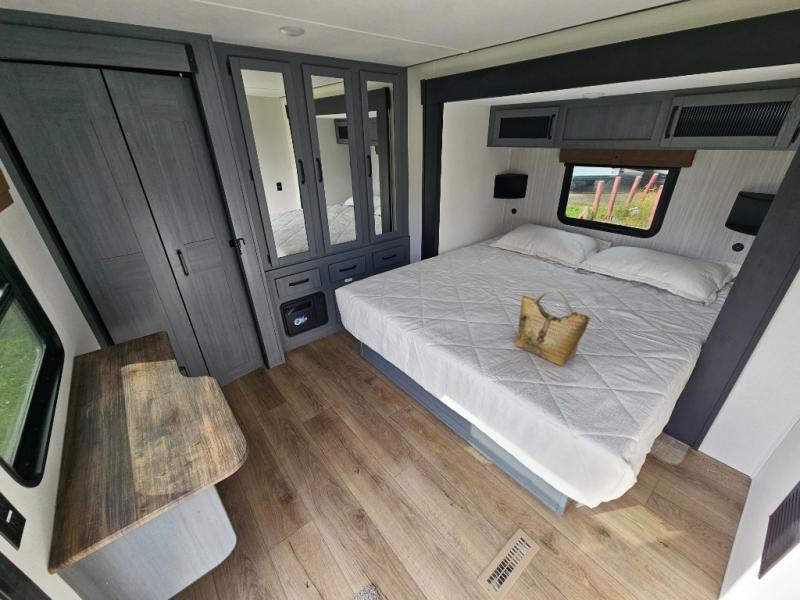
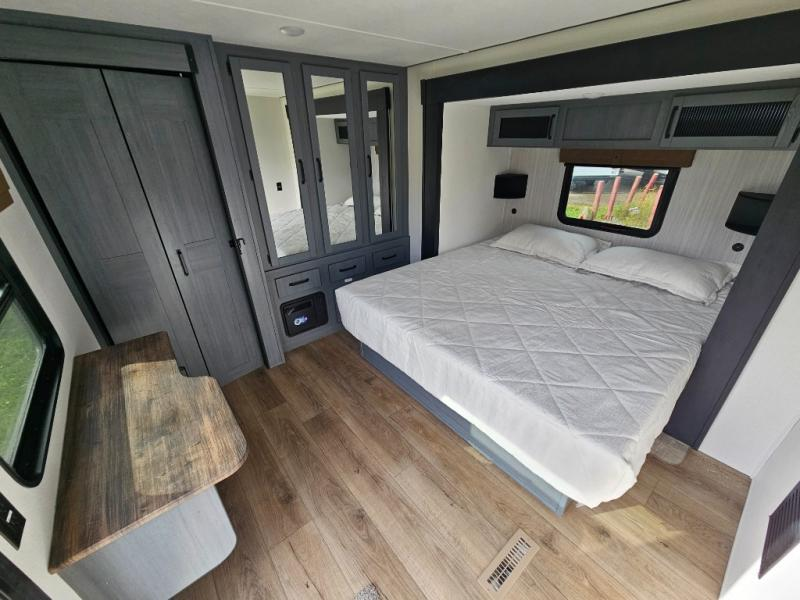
- grocery bag (551, 321)
